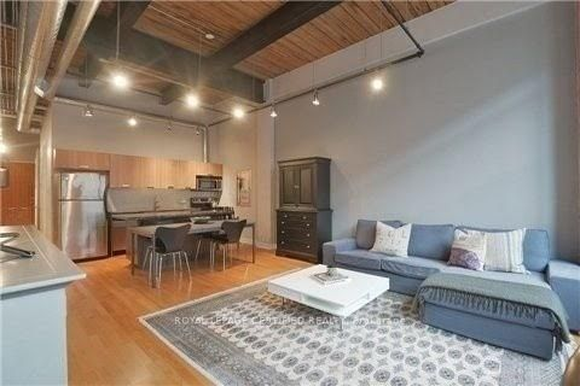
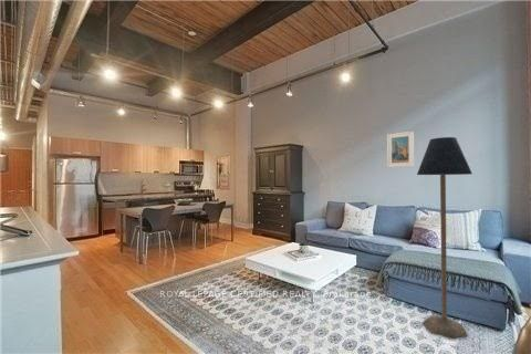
+ floor lamp (444, 232)
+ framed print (399, 149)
